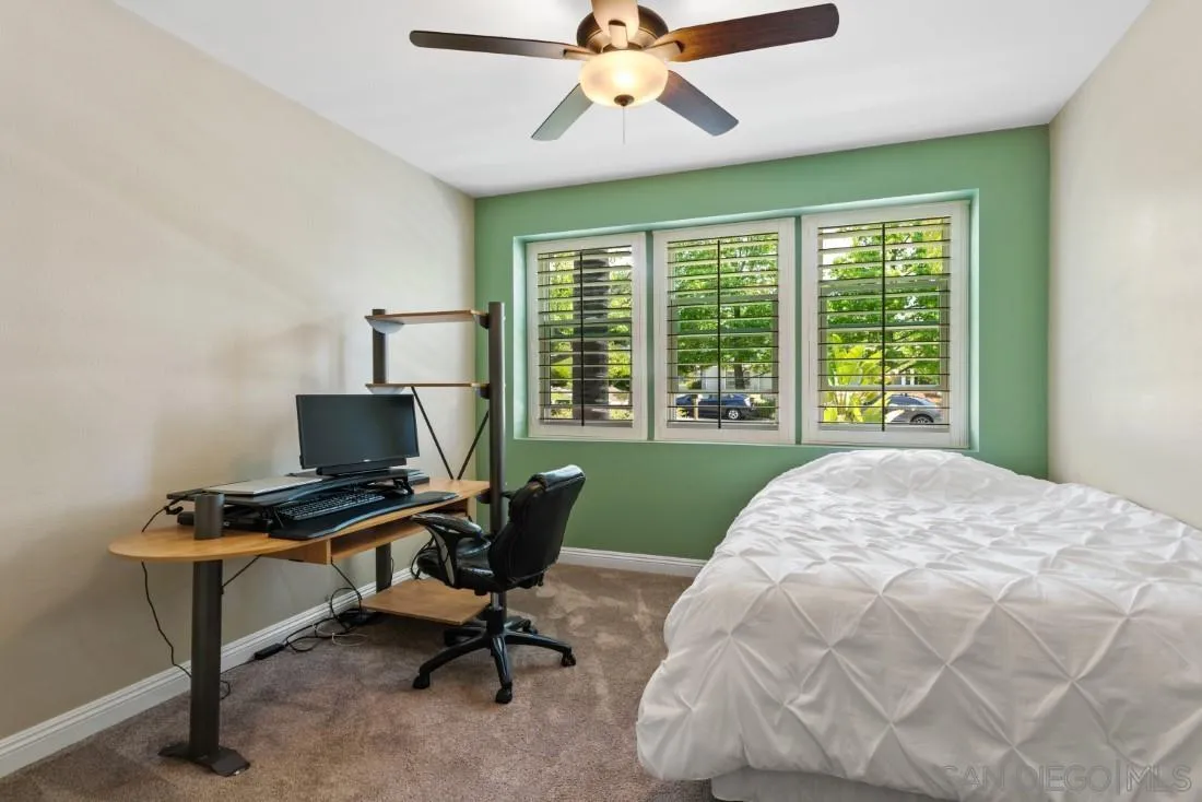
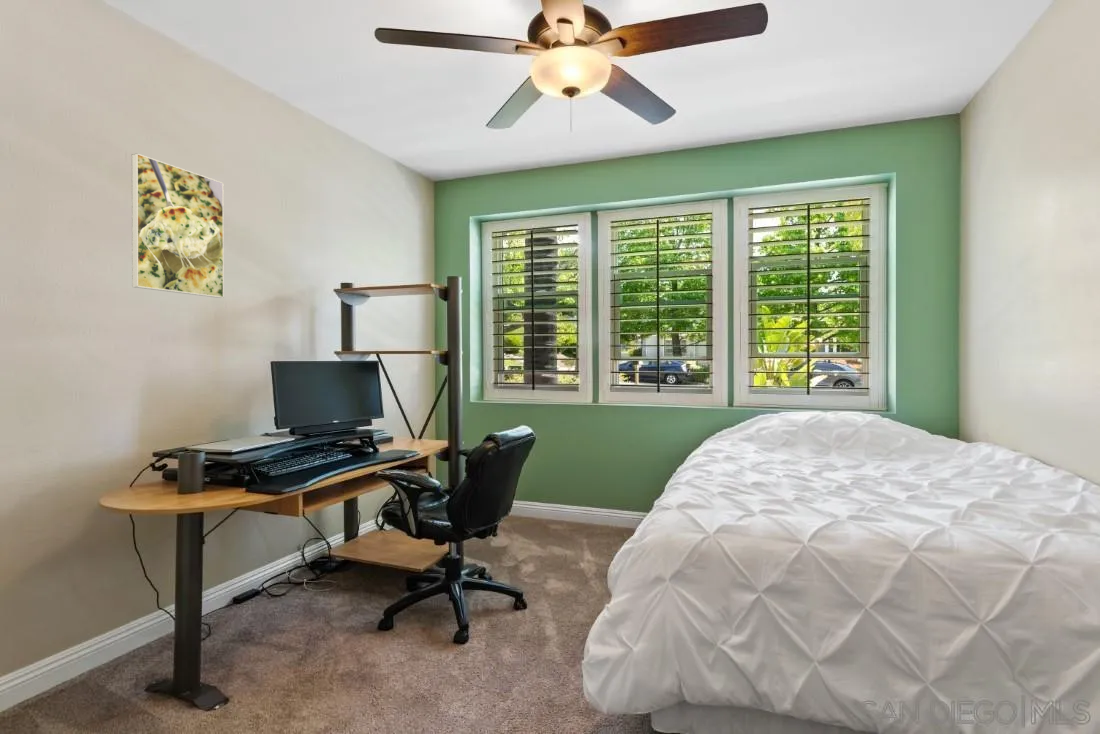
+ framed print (181, 231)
